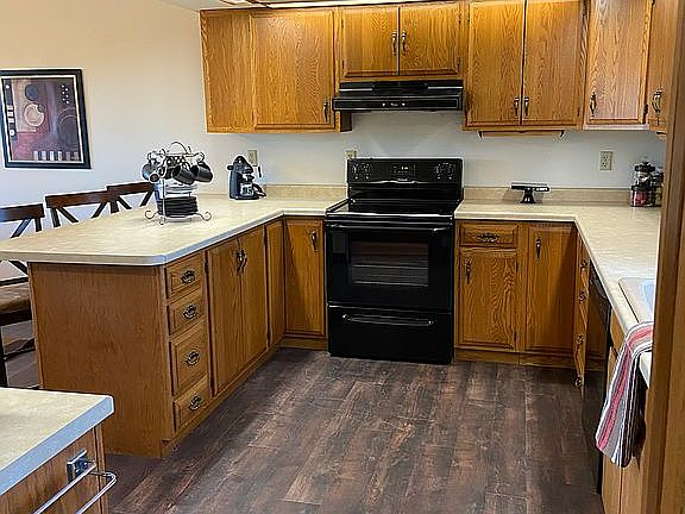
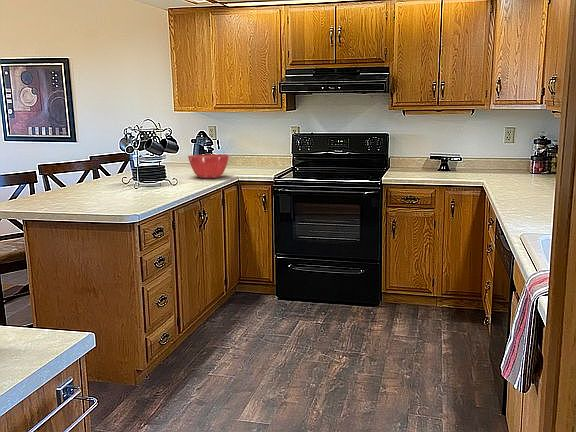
+ mixing bowl (209, 166)
